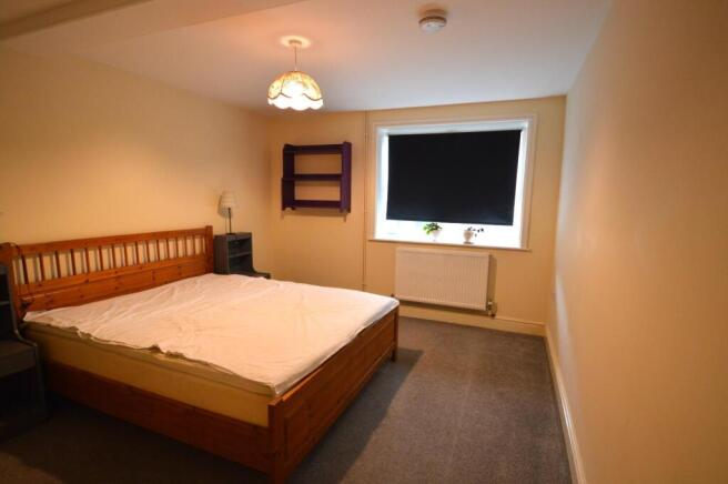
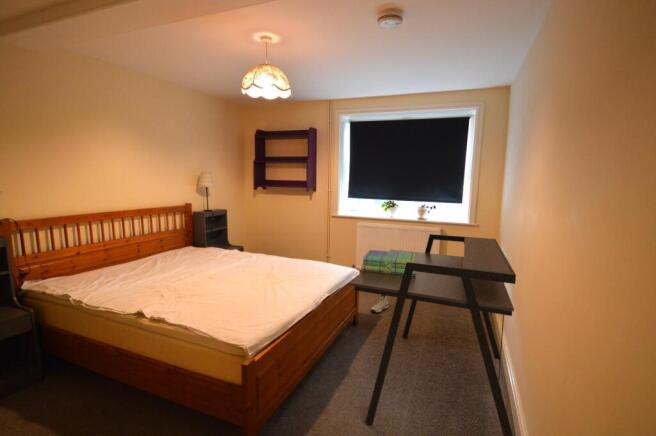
+ sneaker (379, 302)
+ desk (441, 304)
+ stack of books (389, 261)
